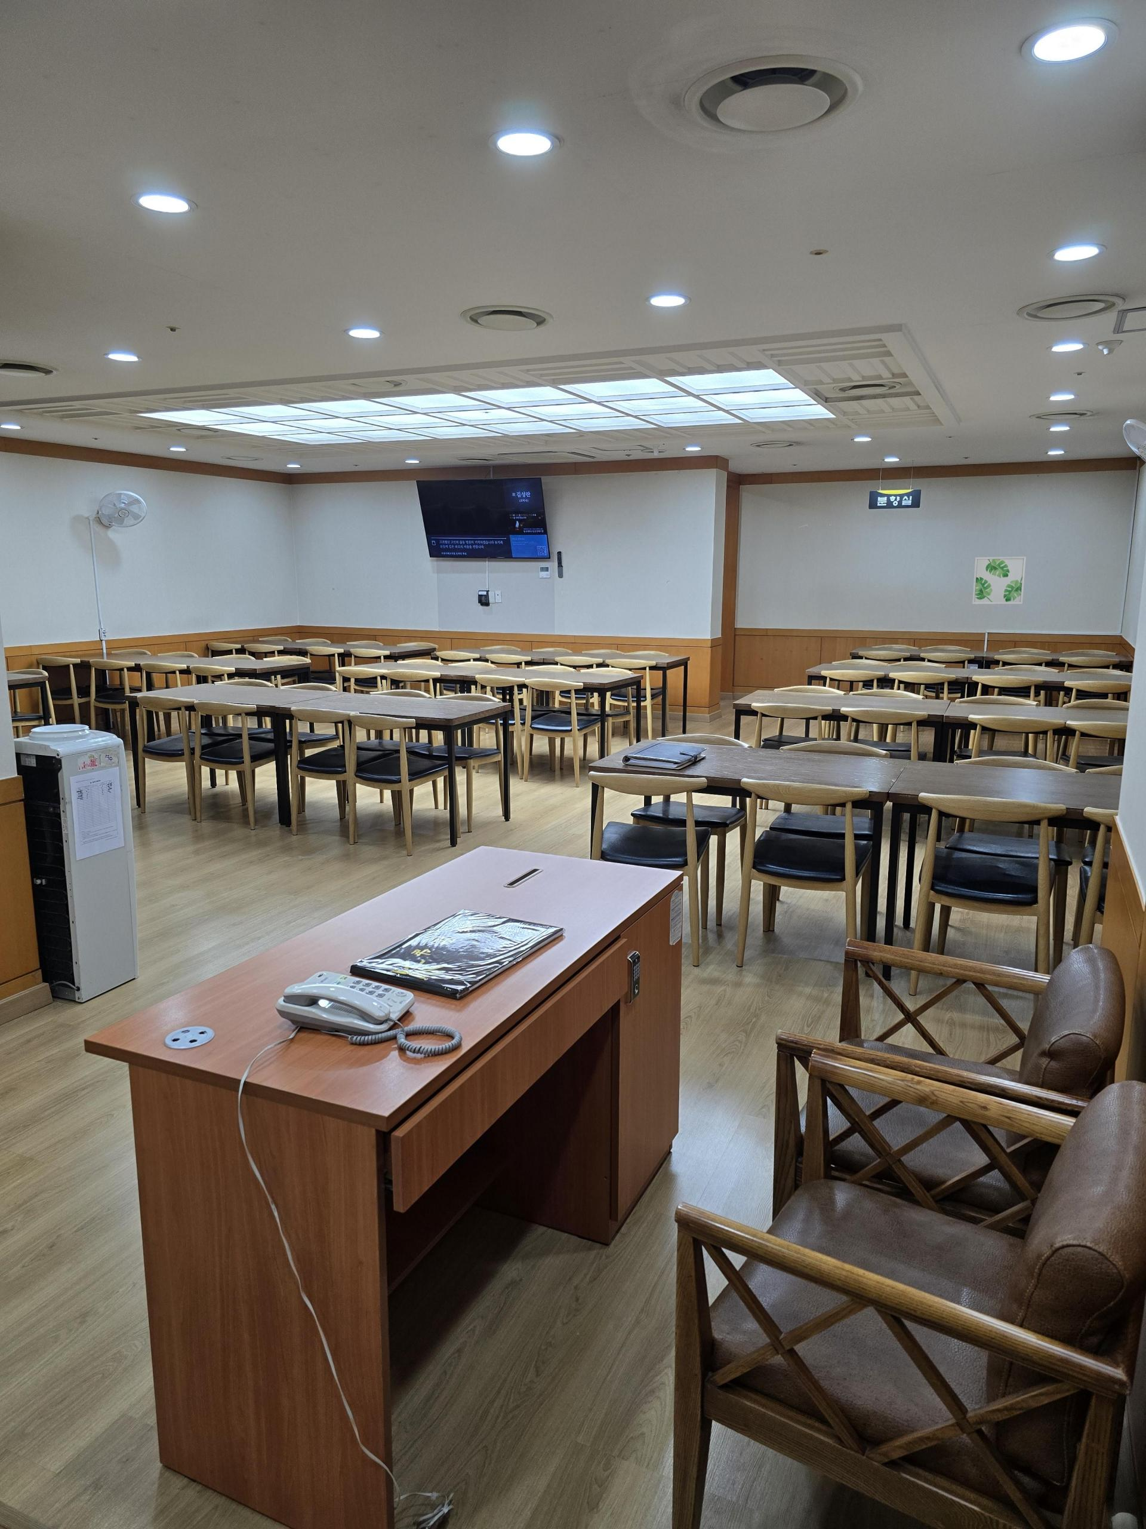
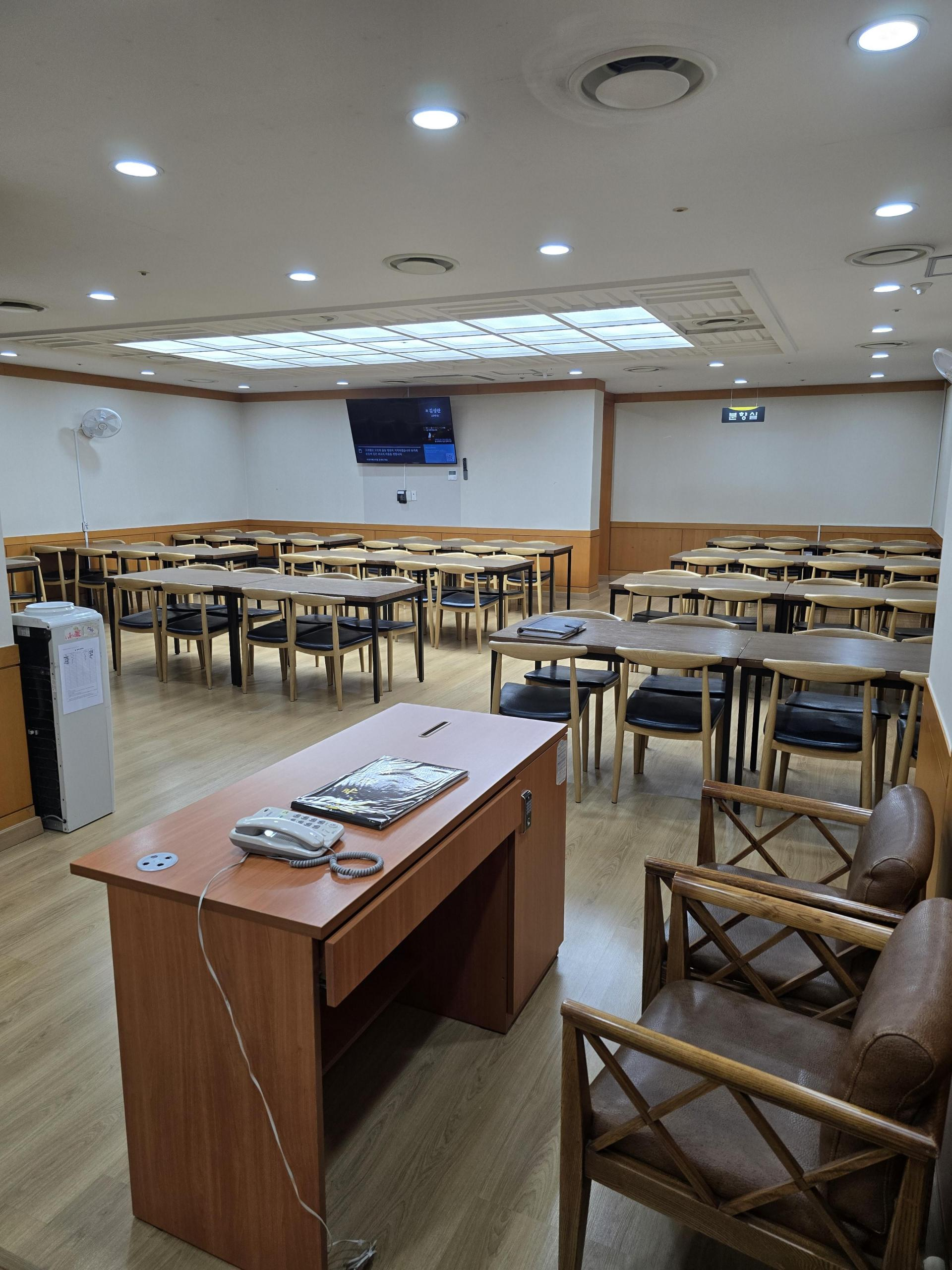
- wall art (999, 580)
